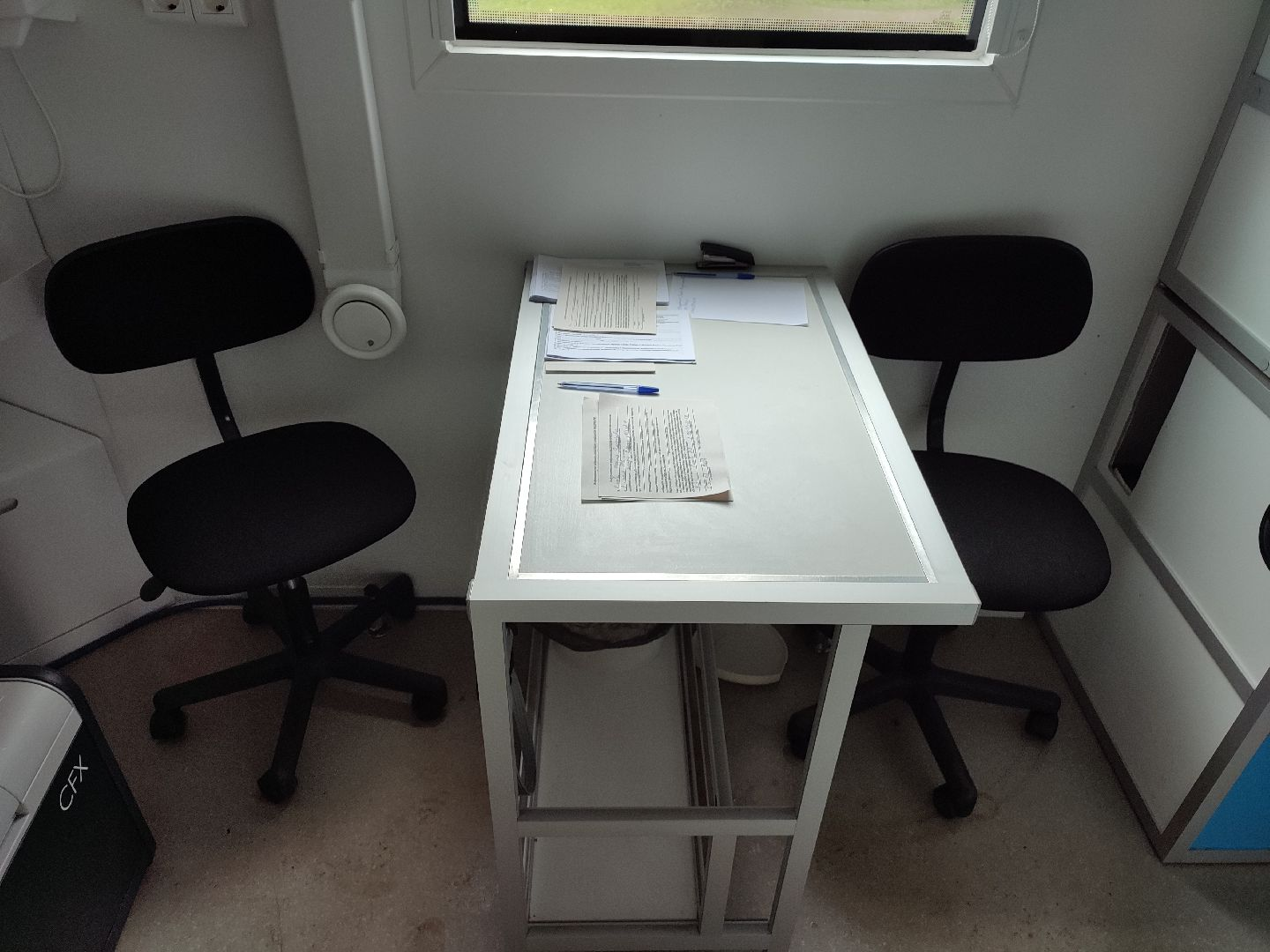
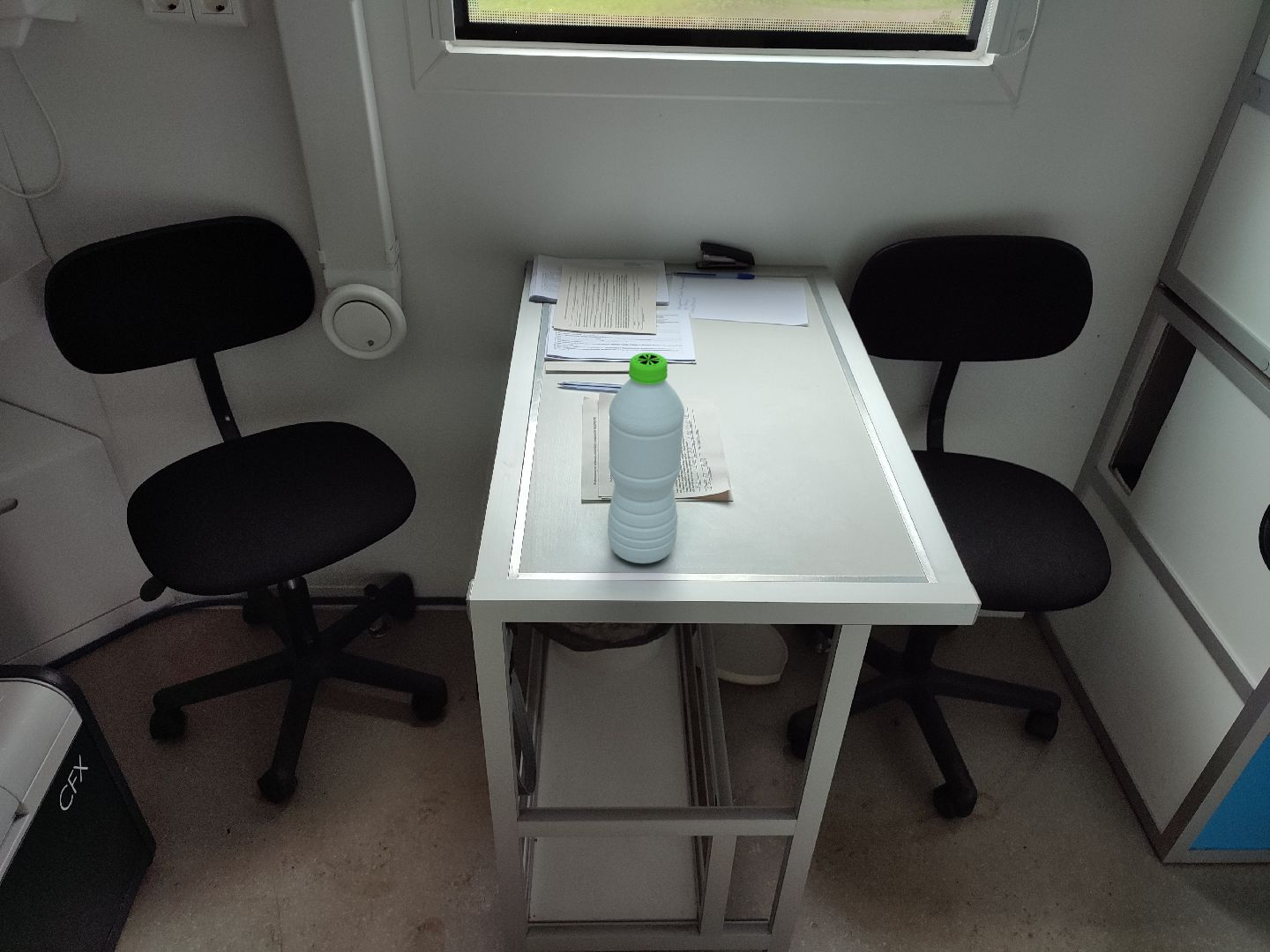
+ water bottle (645, 461)
